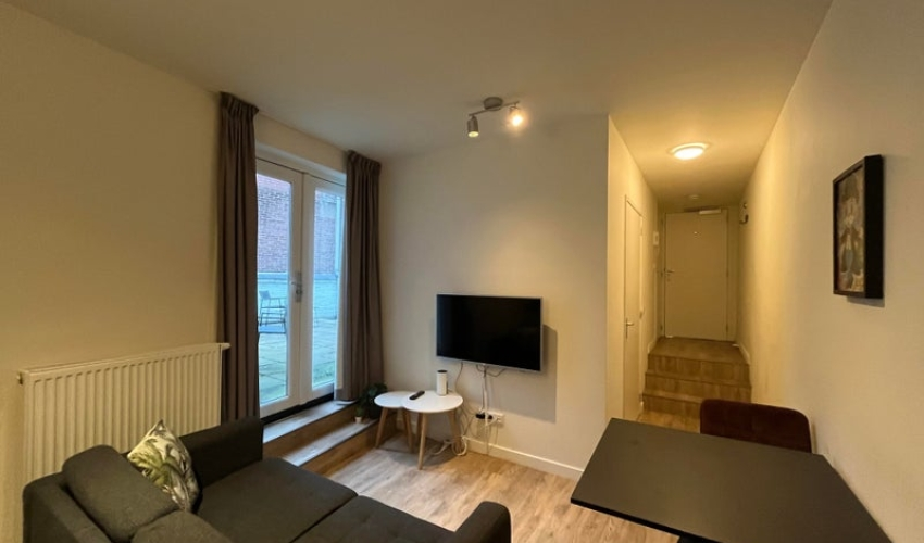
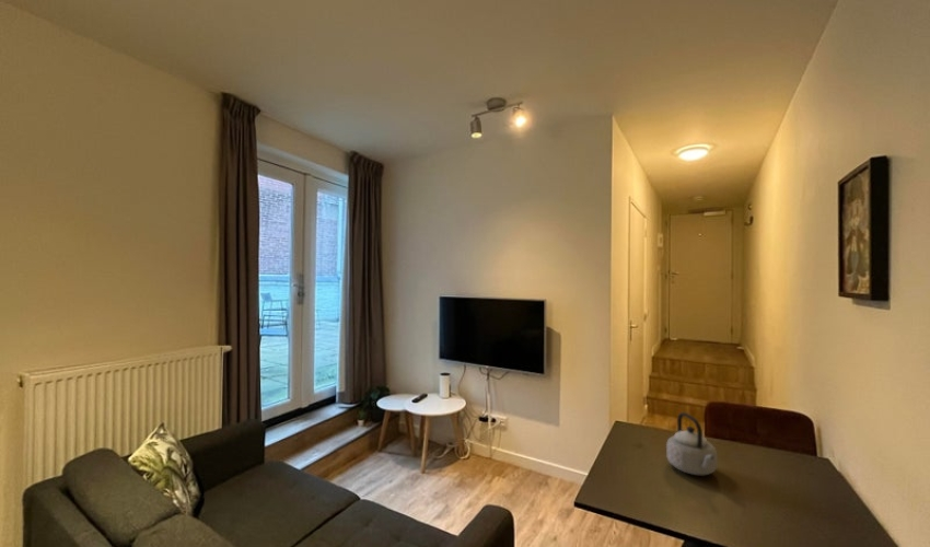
+ teapot (695, 444)
